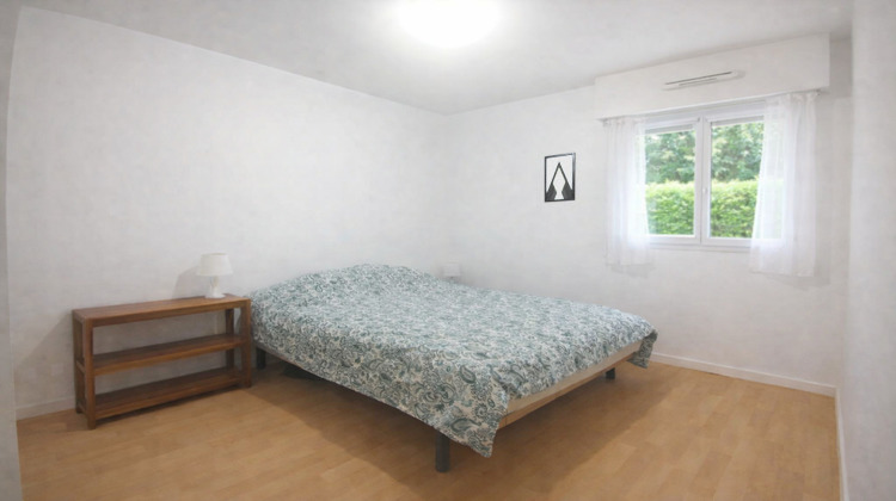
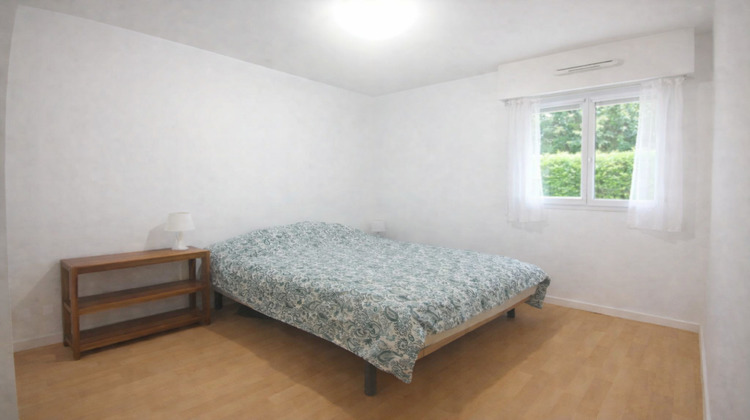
- wall art (559, 178)
